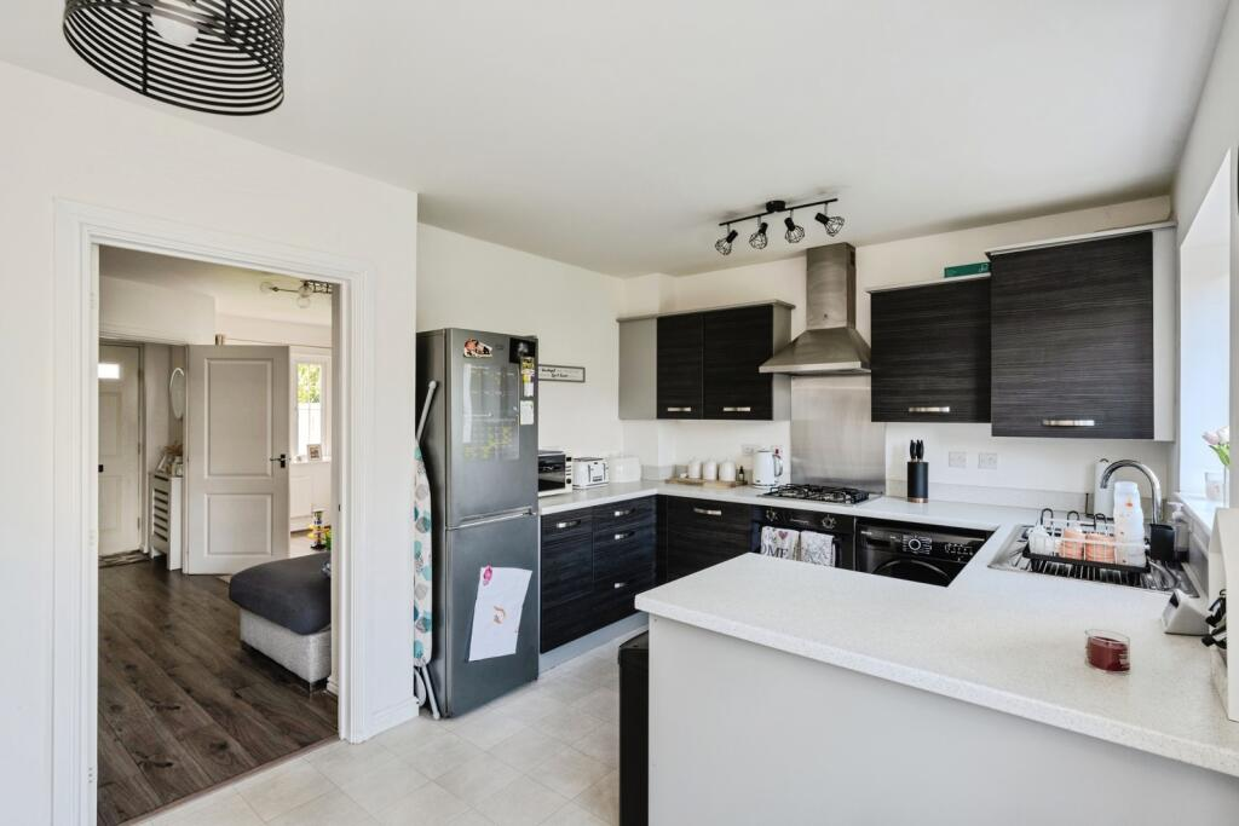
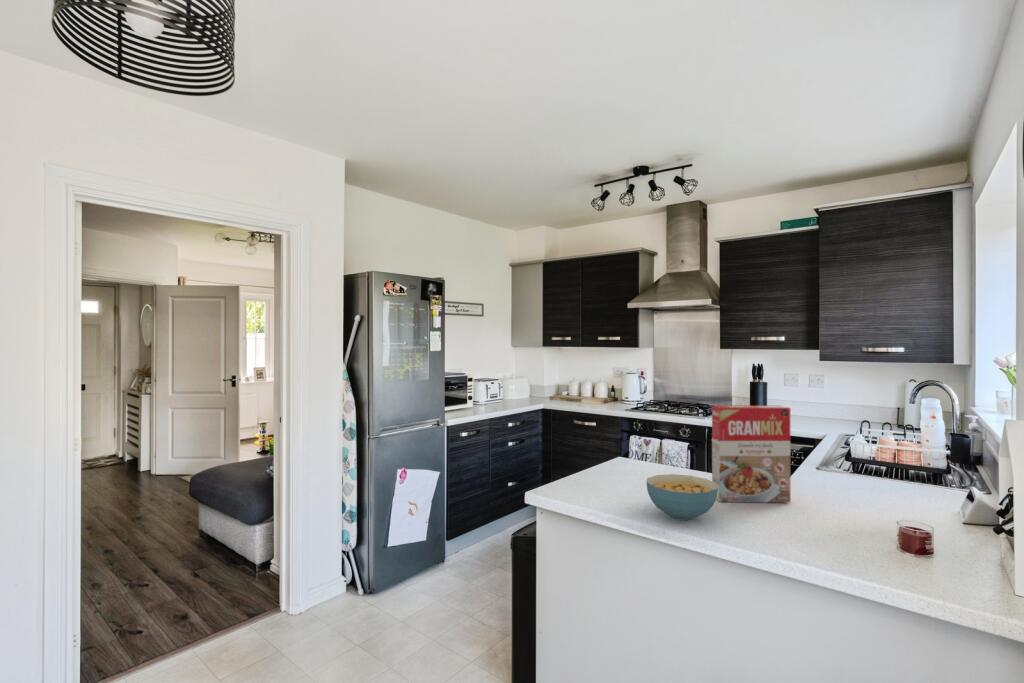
+ cereal bowl (681, 499)
+ cereal box (750, 452)
